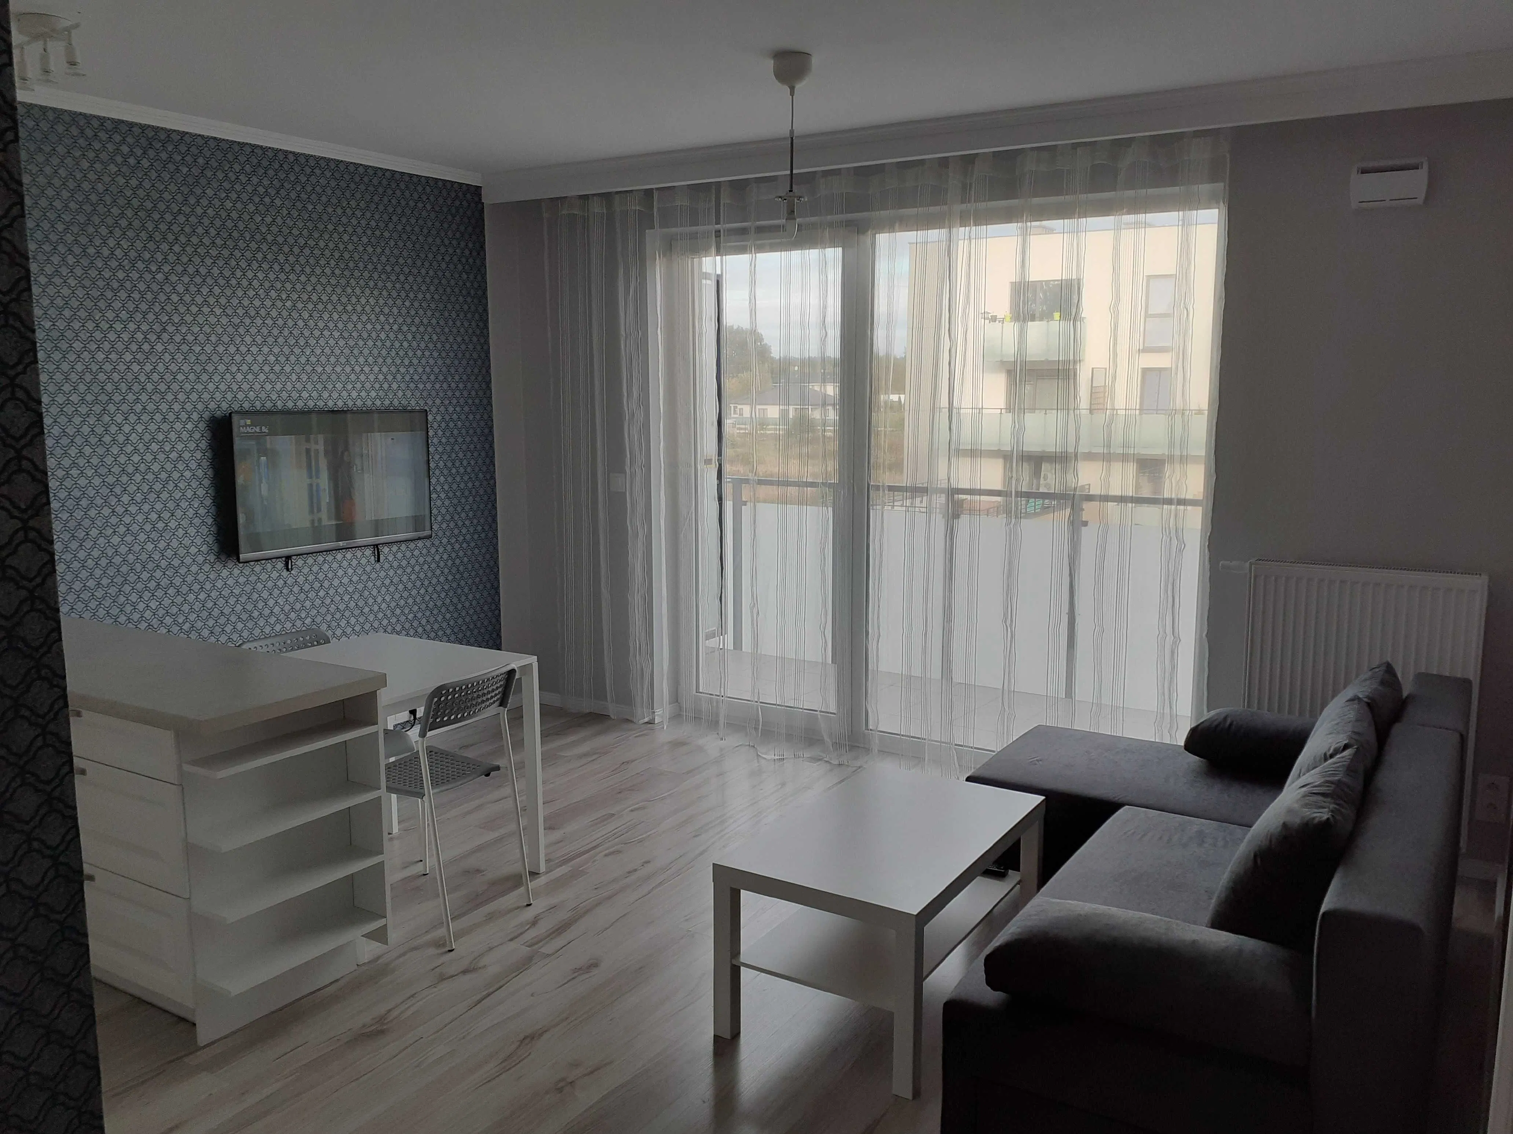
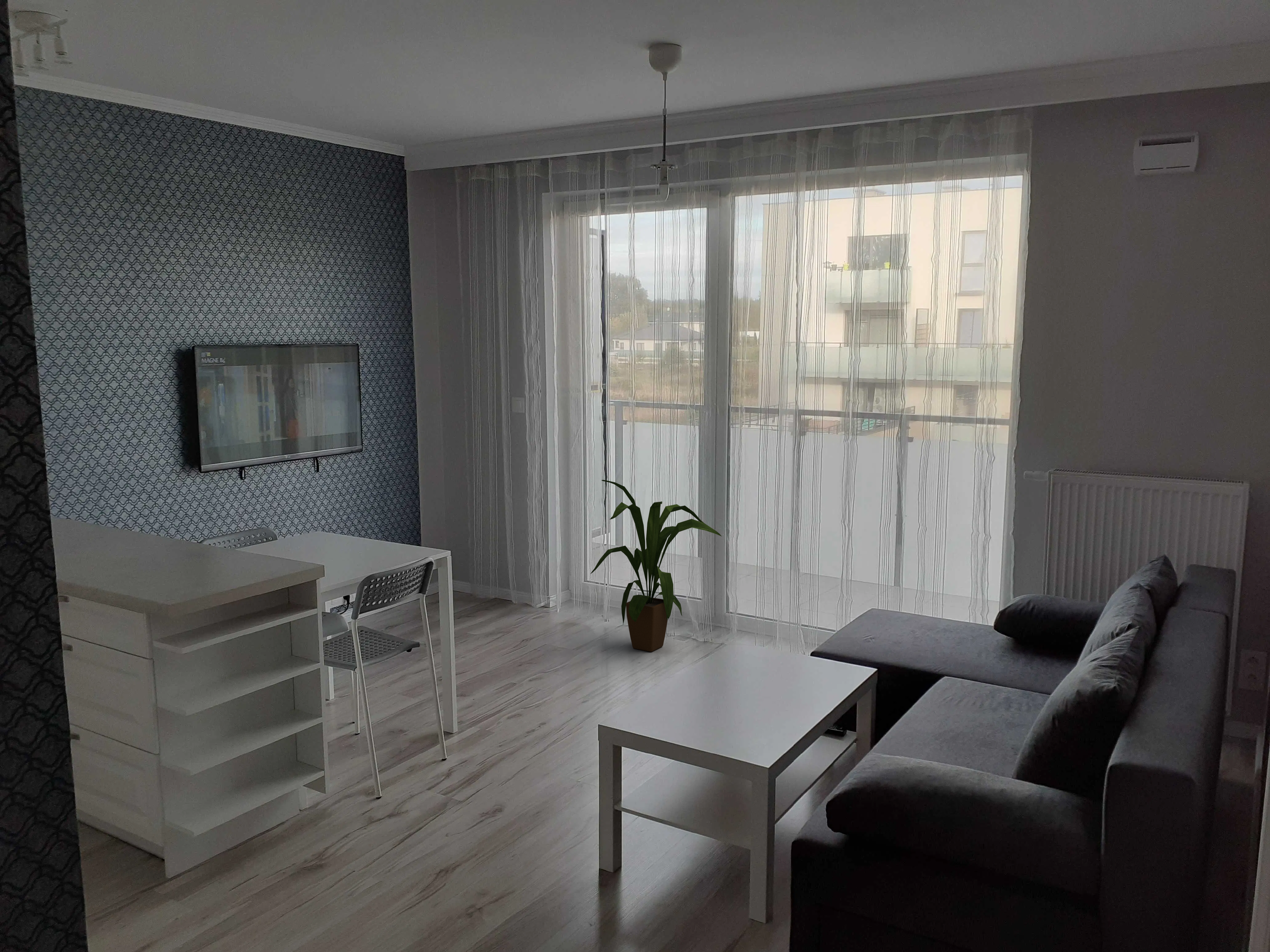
+ house plant (659, 567)
